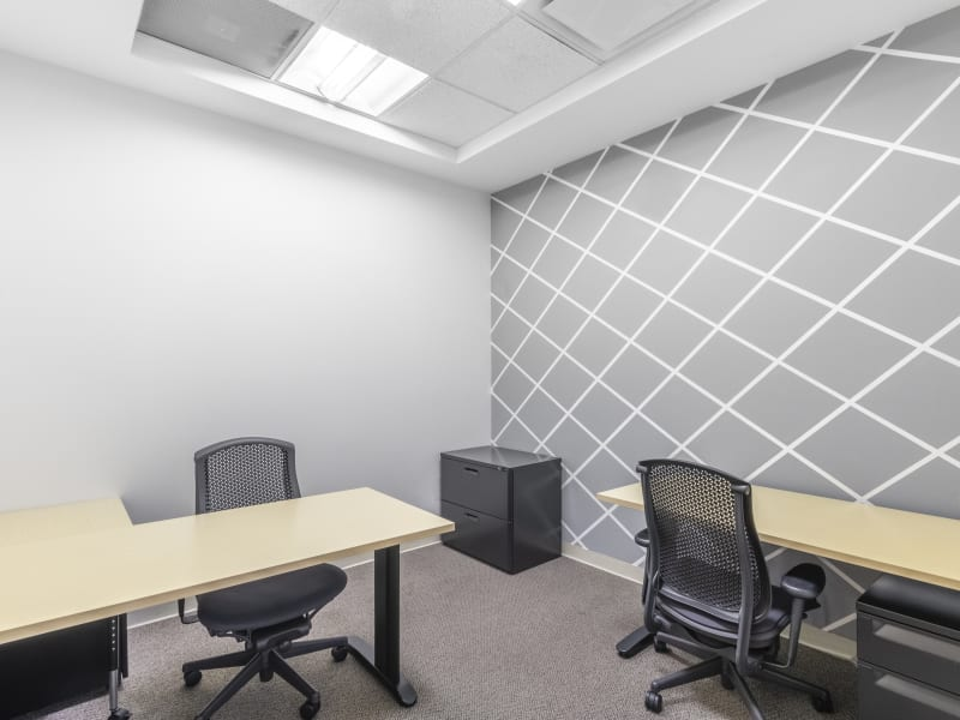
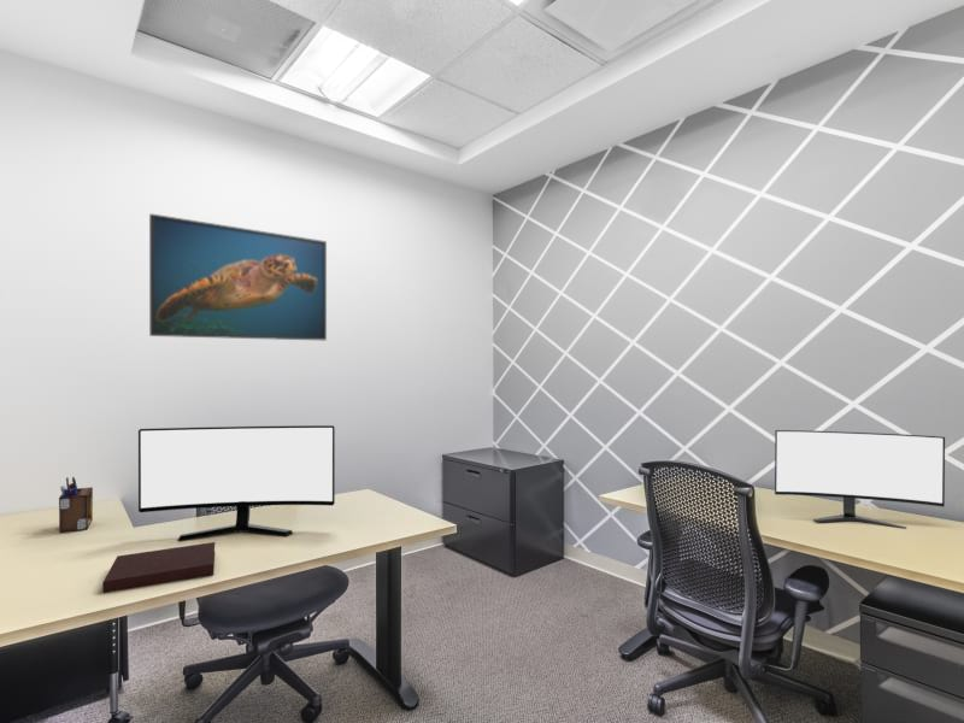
+ notebook (164, 565)
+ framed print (247, 283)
+ monitor (239, 480)
+ monitor (853, 476)
+ desk organizer (76, 502)
